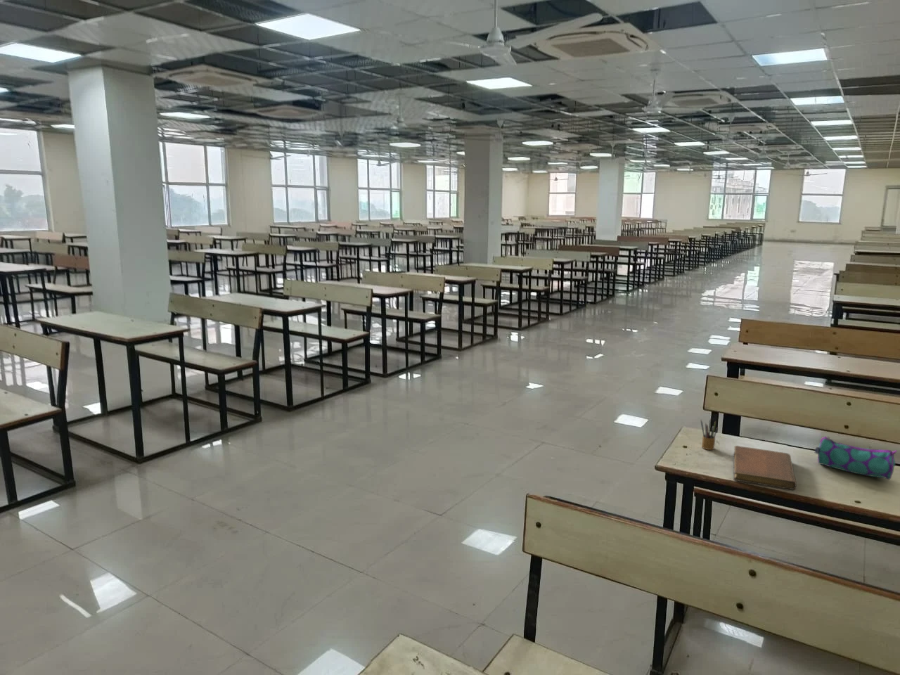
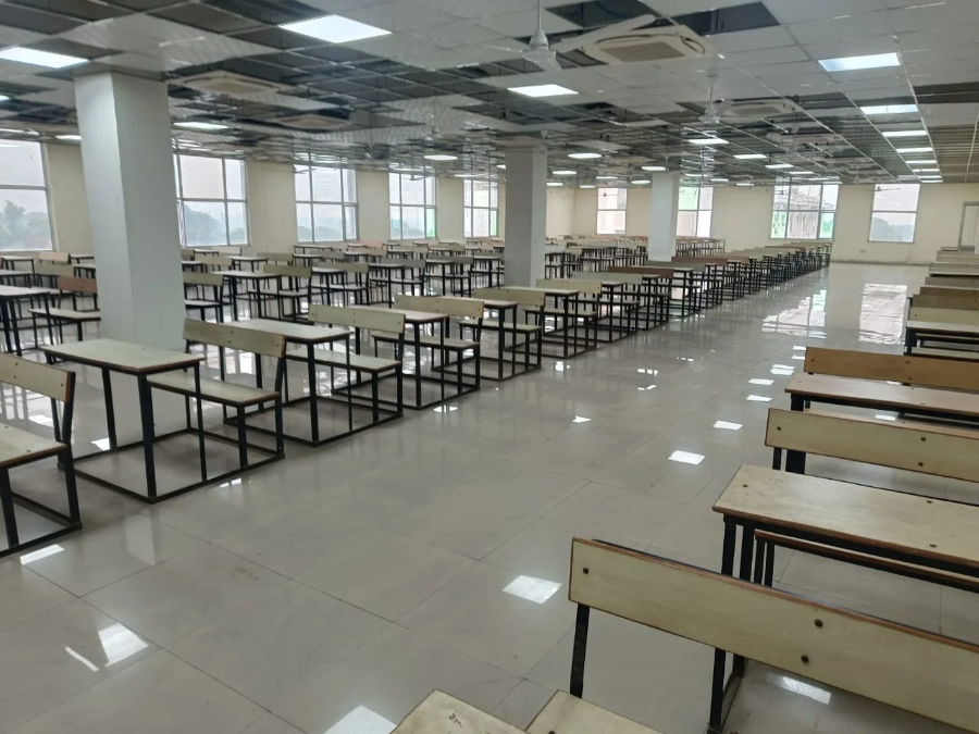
- pencil case (854, 457)
- pencil box (708, 433)
- notebook (763, 466)
